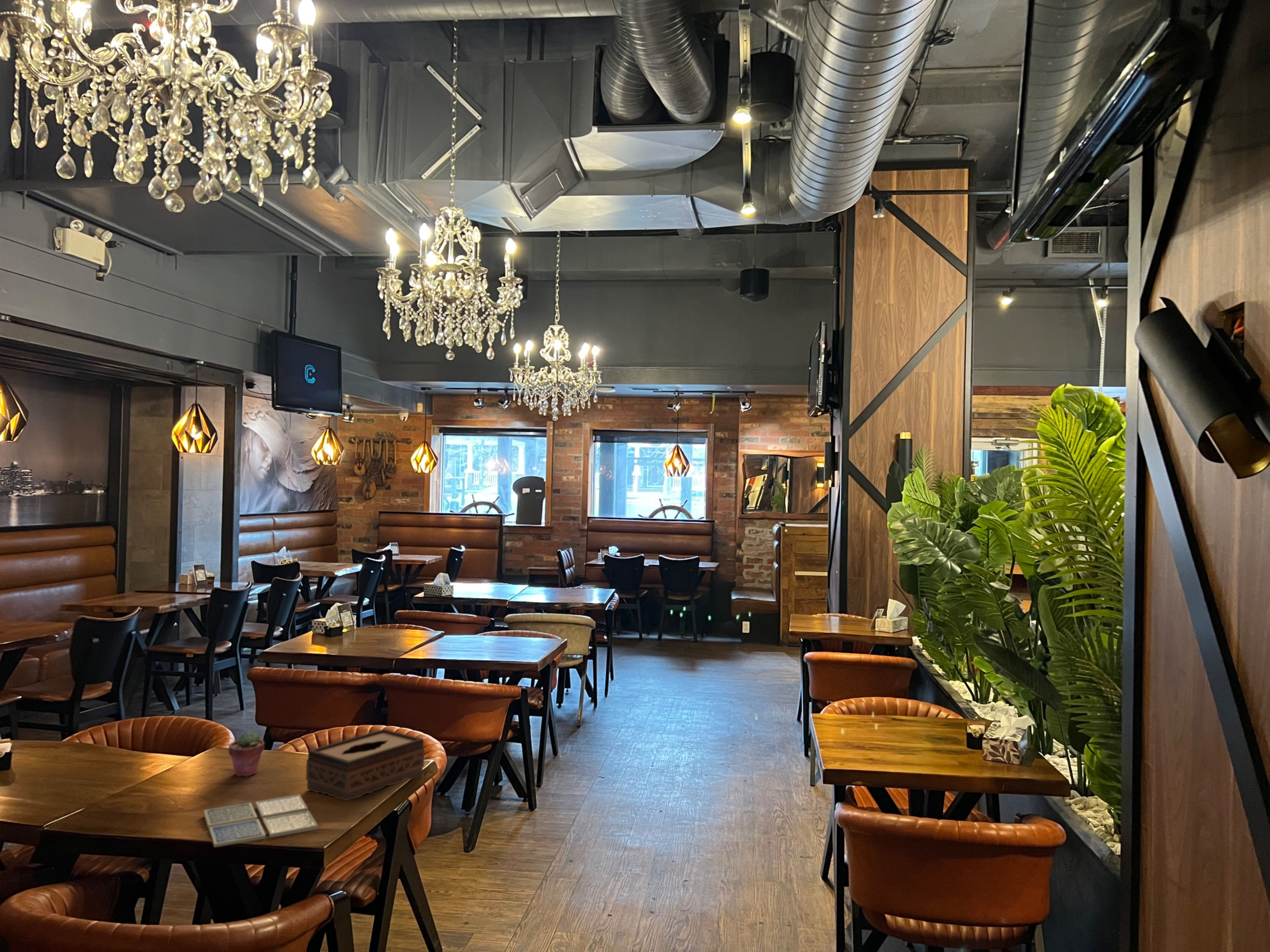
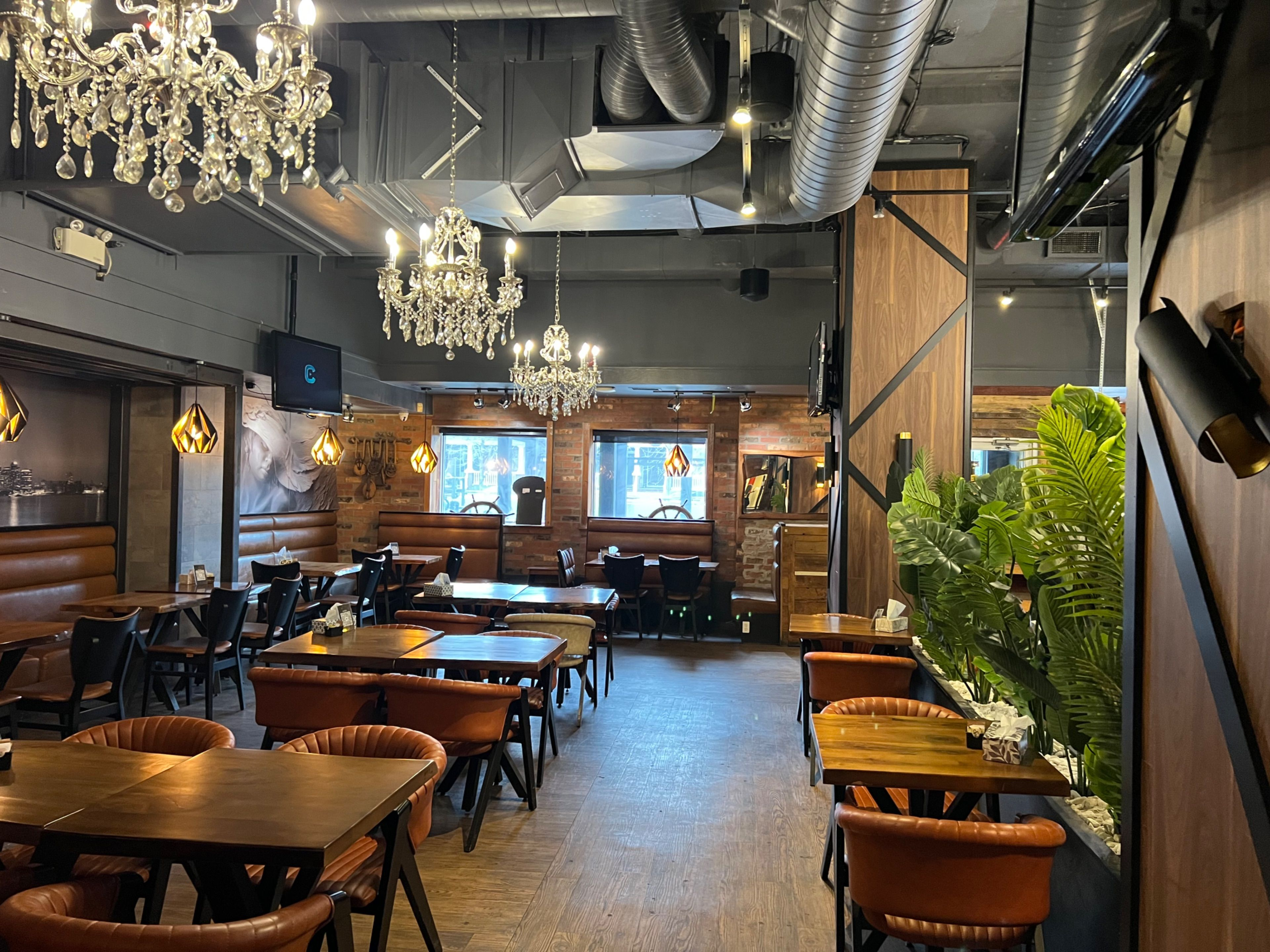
- tissue box (367, 763)
- potted succulent (246, 752)
- drink coaster (259, 820)
